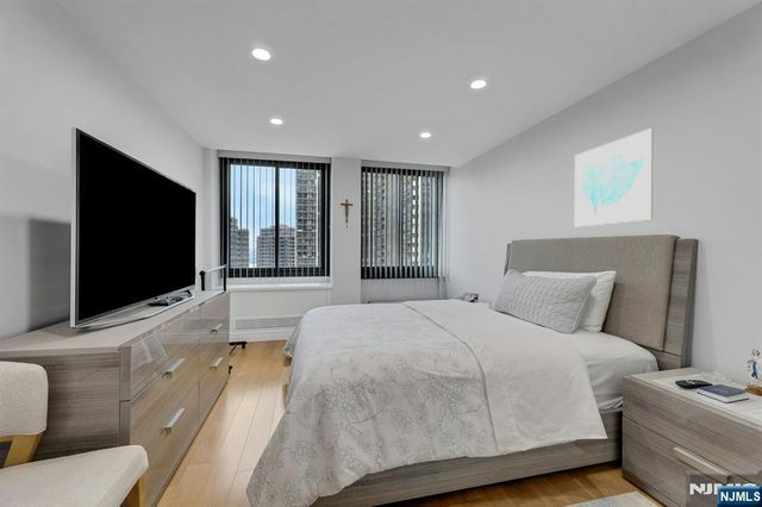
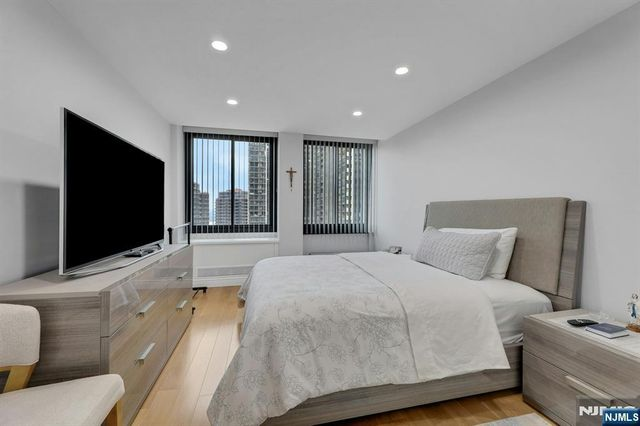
- wall art (608, 183)
